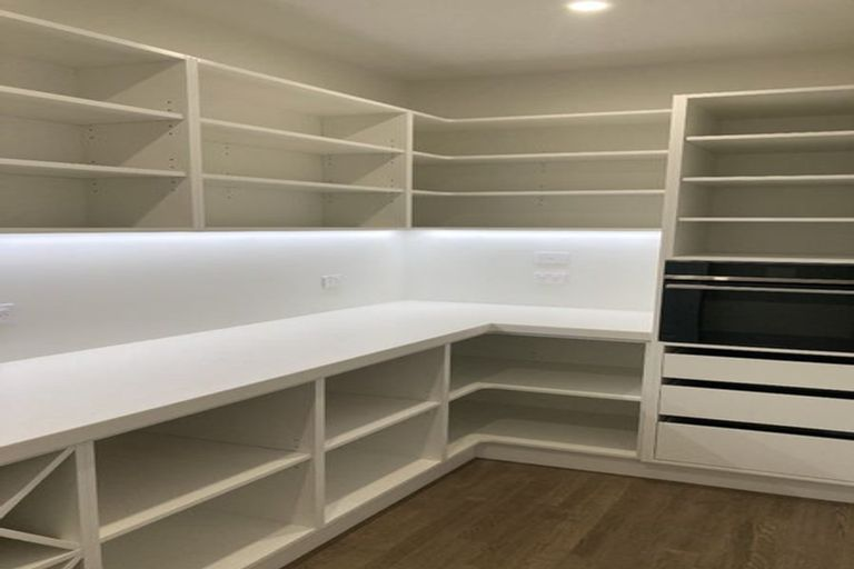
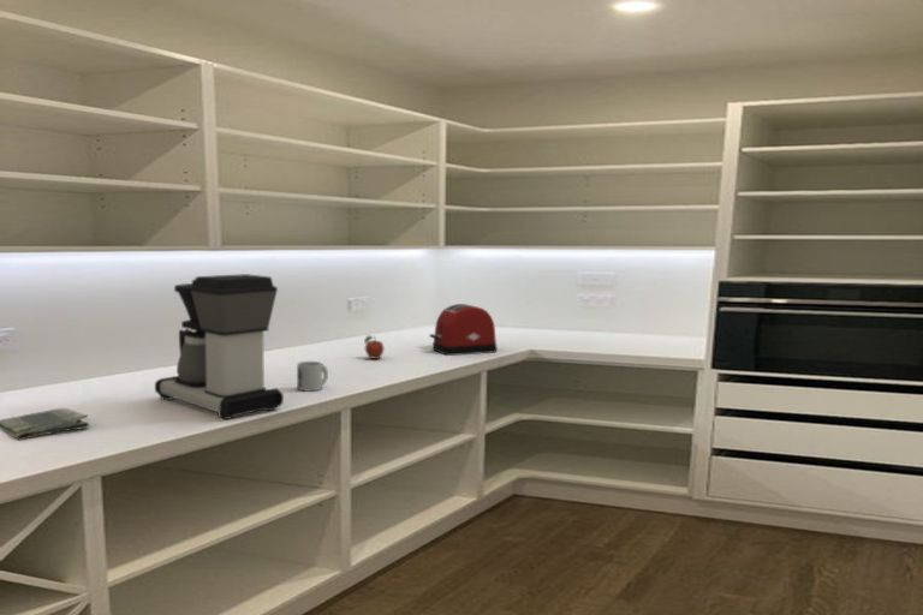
+ mug (312, 375)
+ coffee maker (215, 339)
+ dish towel (43, 420)
+ fruit (373, 346)
+ toaster (465, 328)
